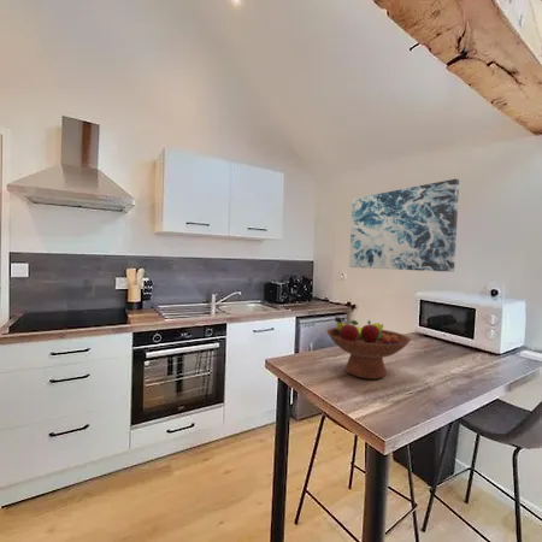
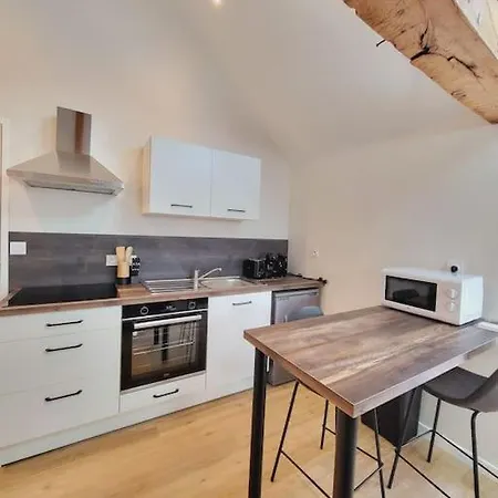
- wall art (395, 230)
- fruit bowl (366, 346)
